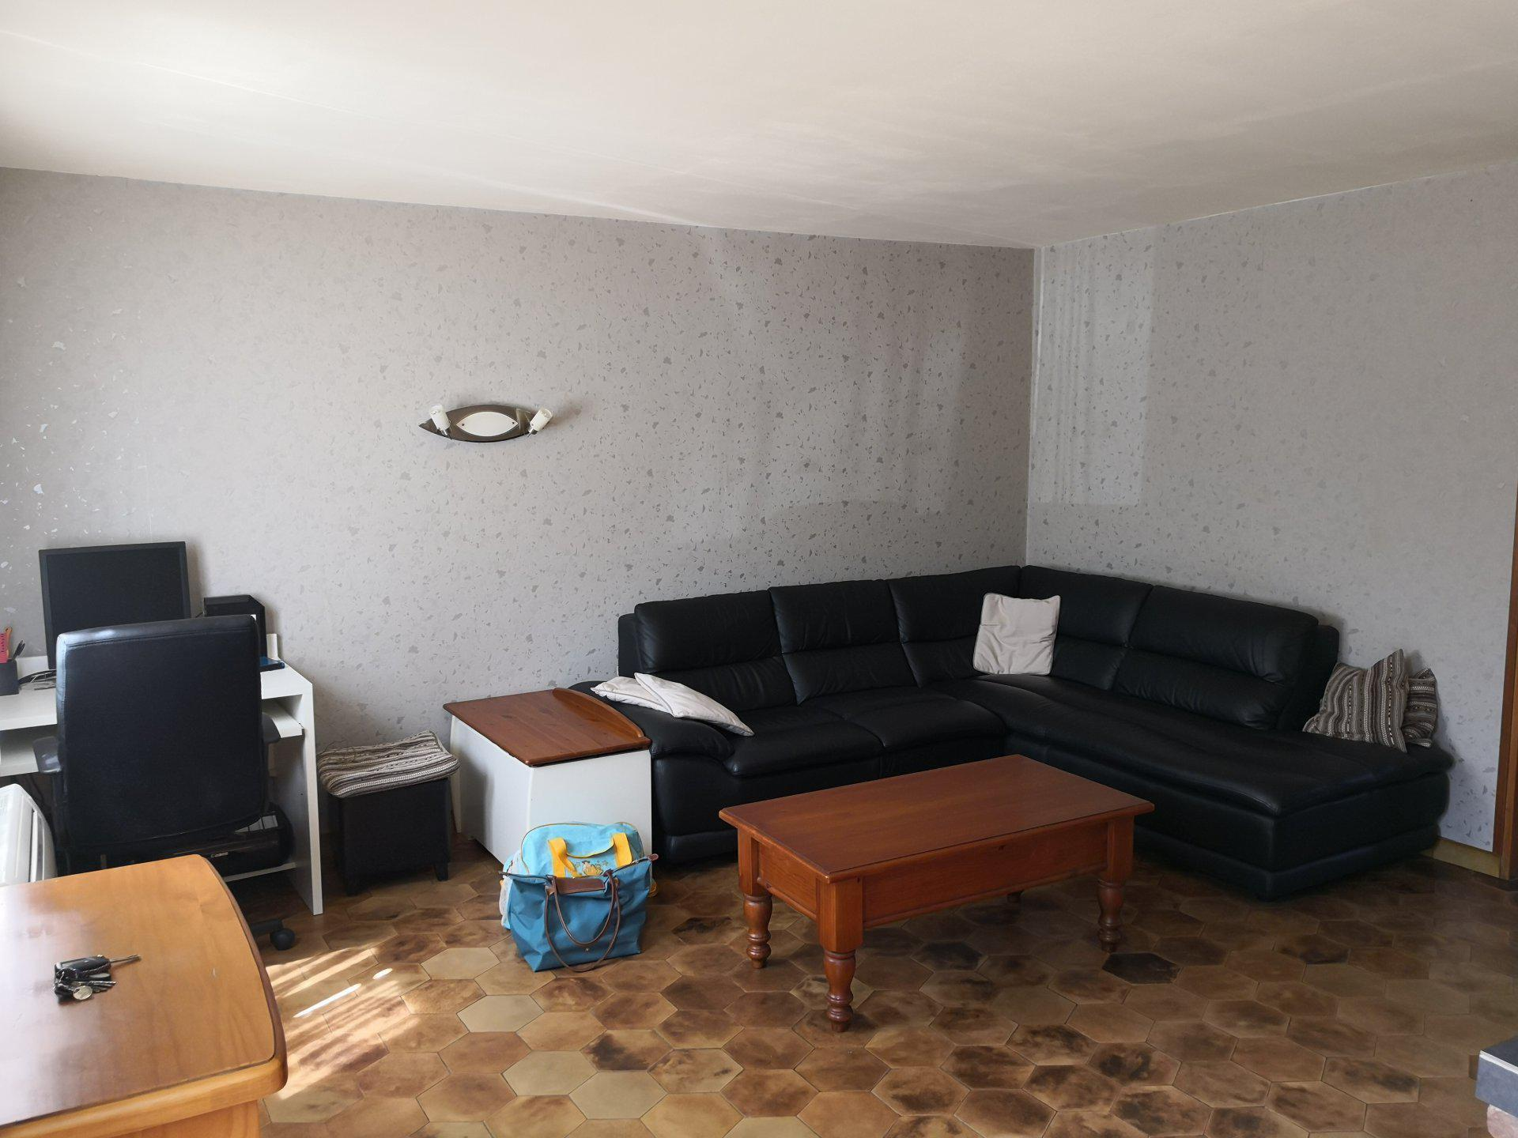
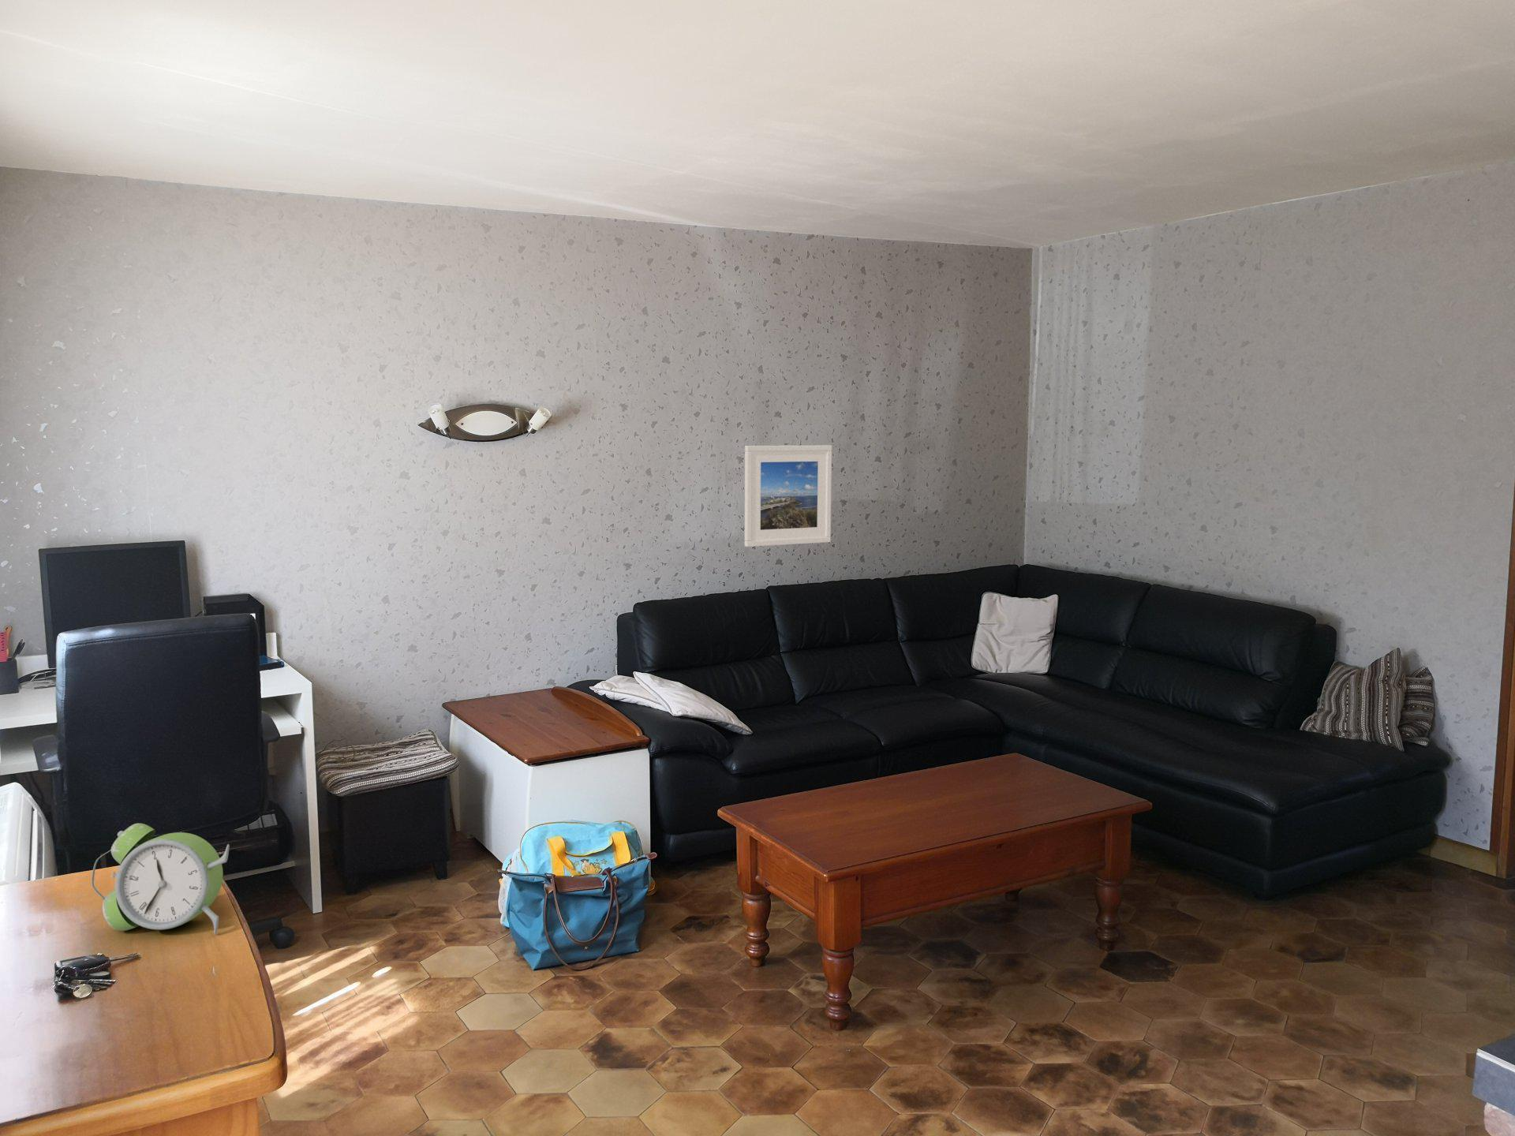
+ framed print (789, 495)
+ alarm clock (162, 876)
